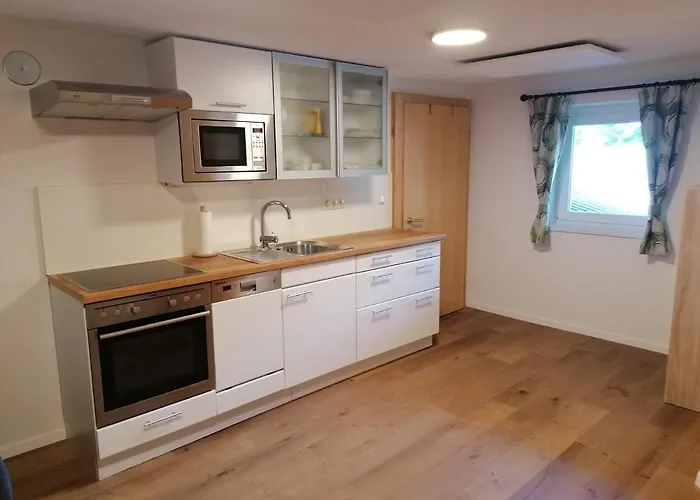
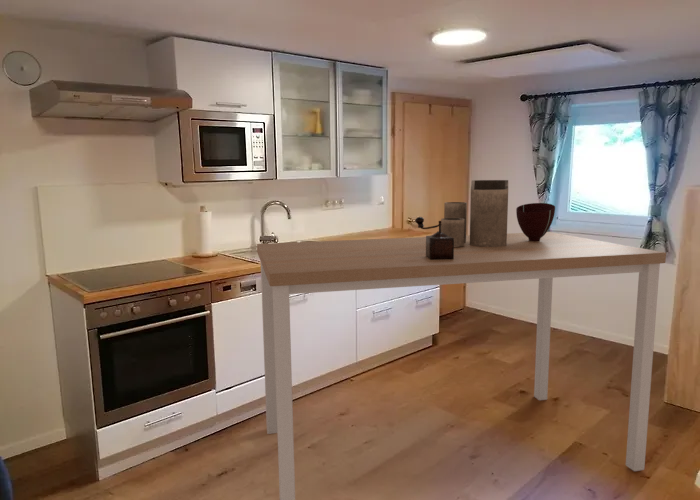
+ bowl (534, 222)
+ dining table (441, 284)
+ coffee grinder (433, 237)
+ vase (470, 212)
